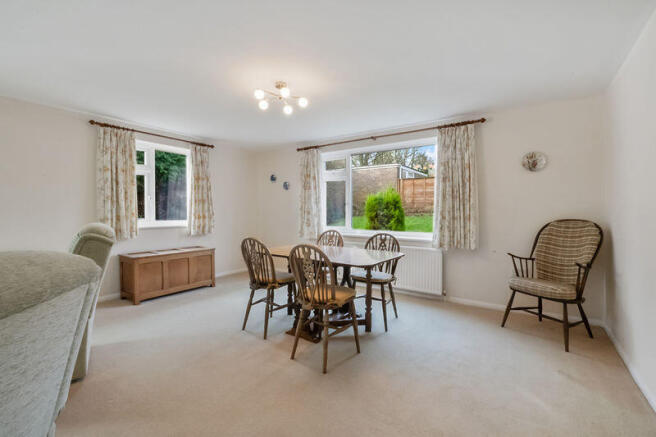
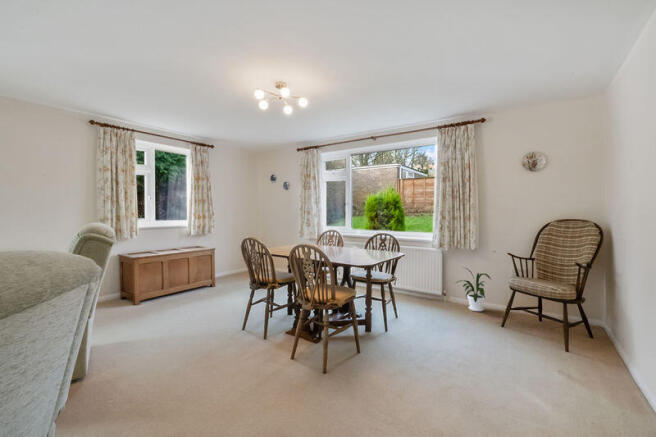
+ house plant (475, 288)
